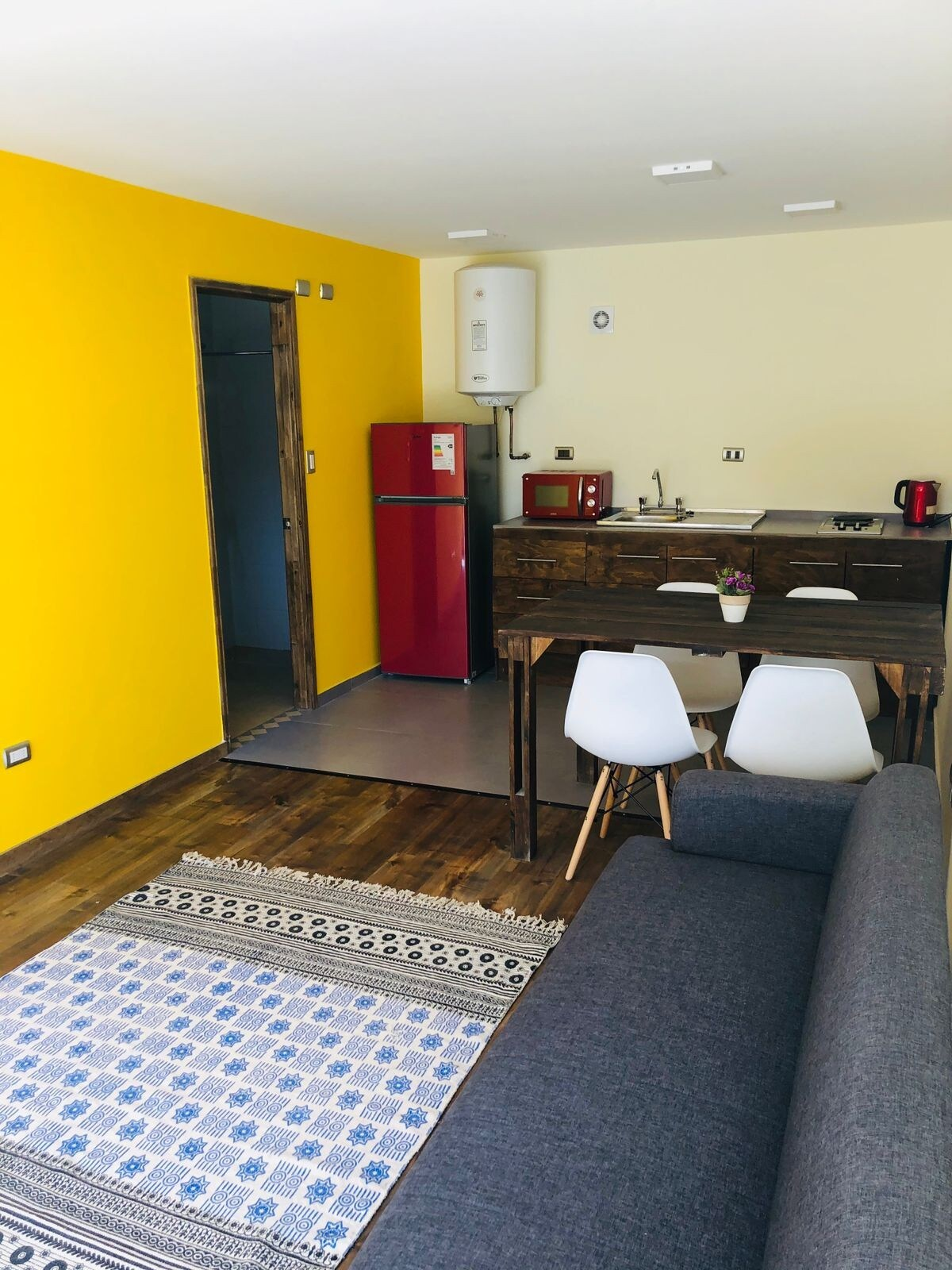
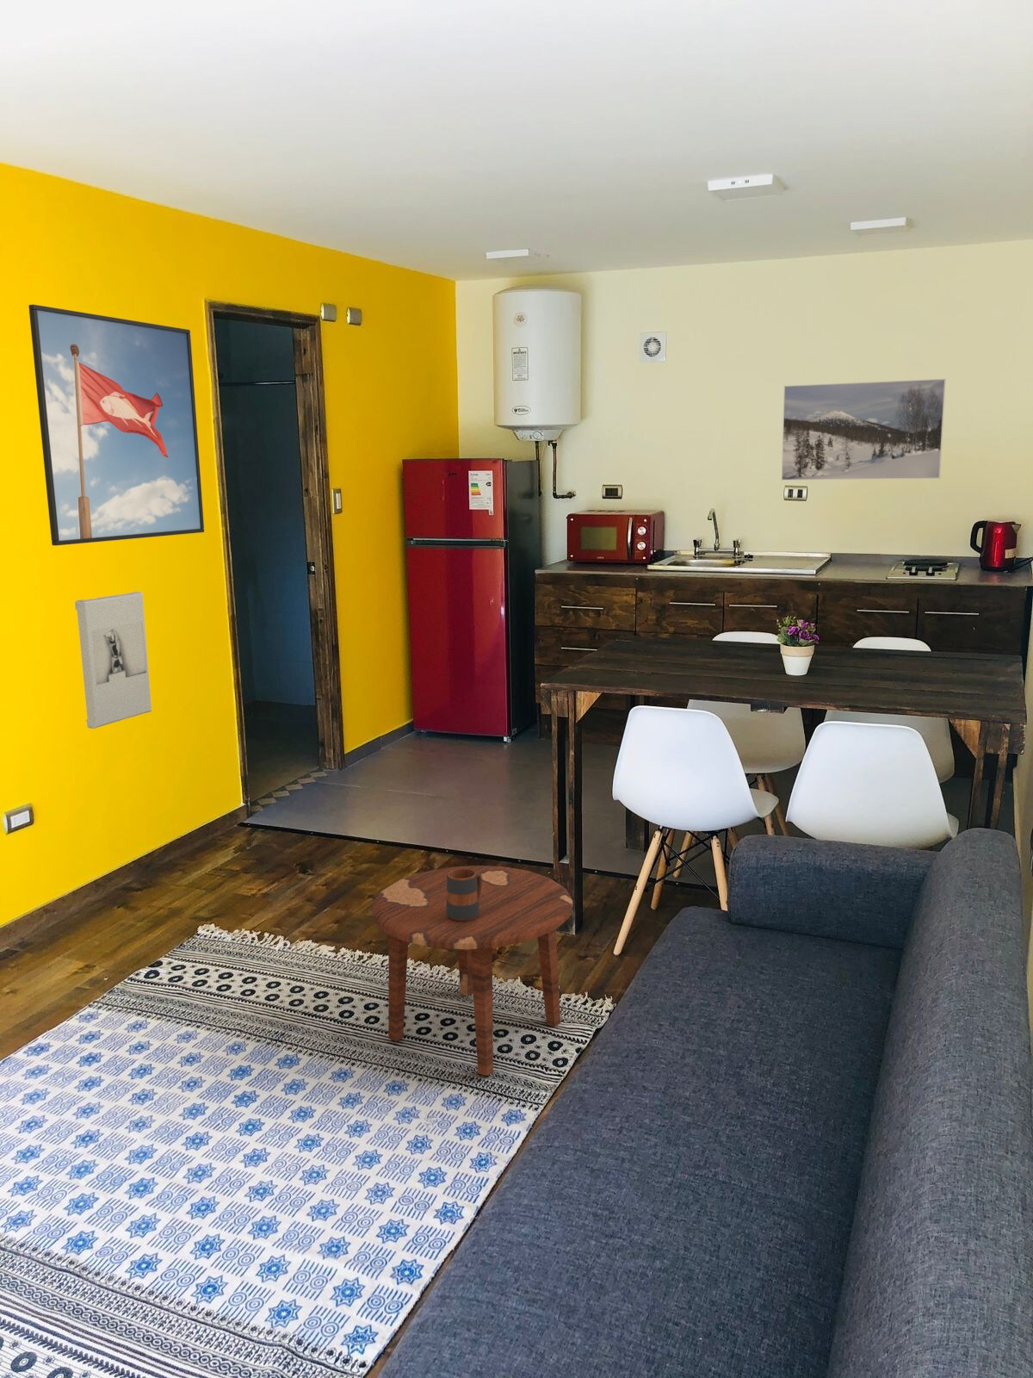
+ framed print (125, 430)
+ mug (466, 892)
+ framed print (860, 431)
+ wall sculpture (115, 658)
+ side table (473, 966)
